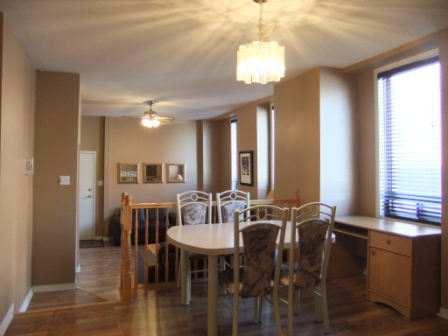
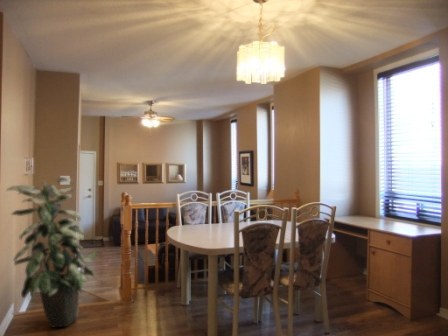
+ indoor plant (54, 251)
